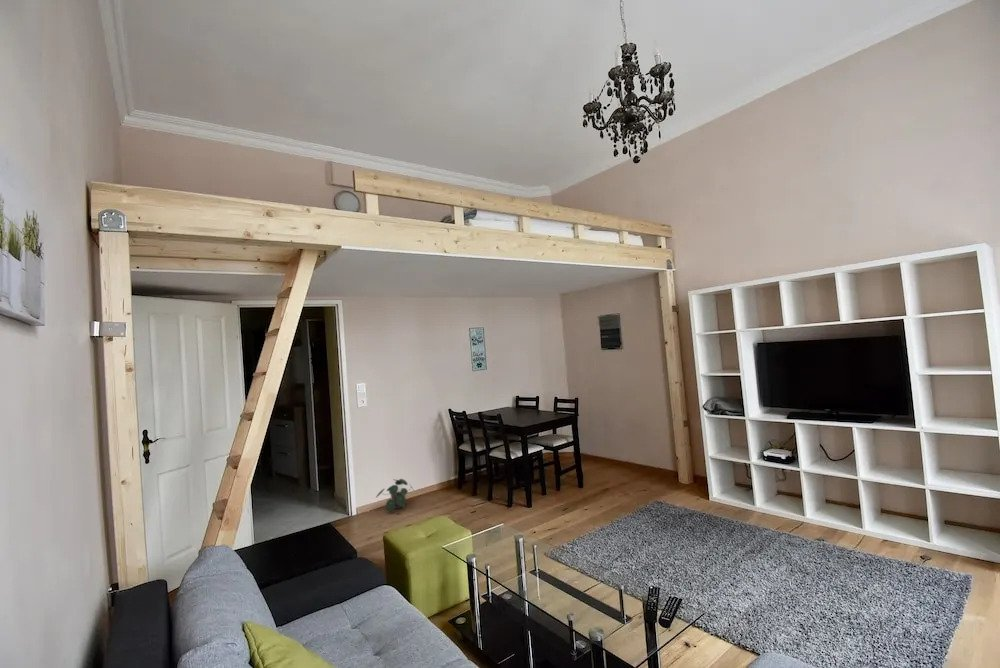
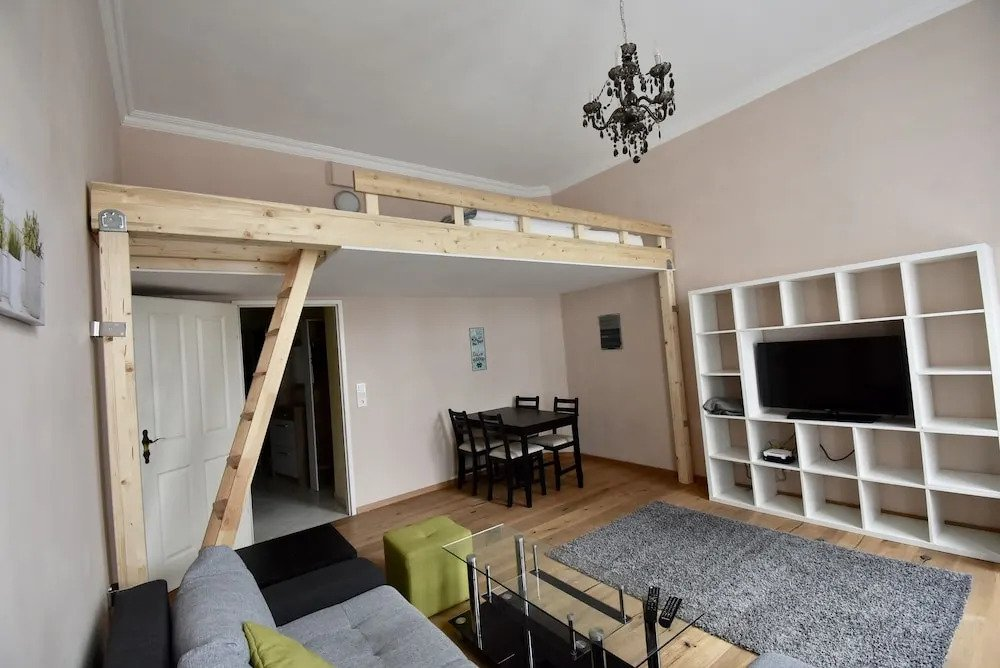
- potted plant (397, 493)
